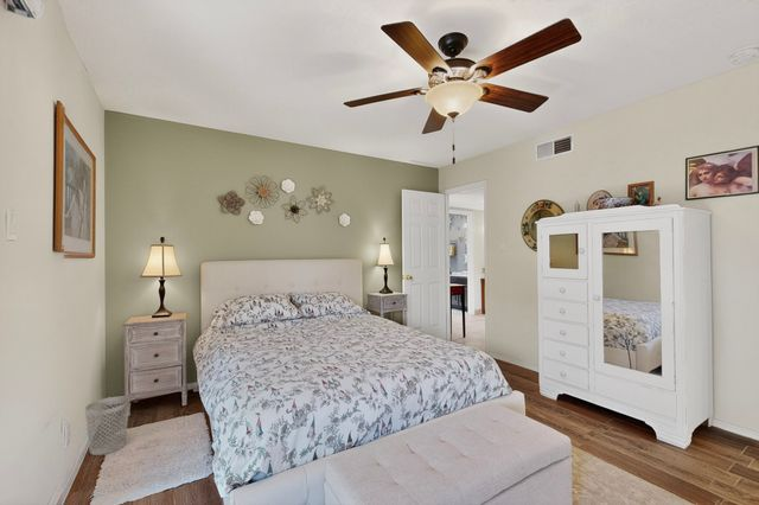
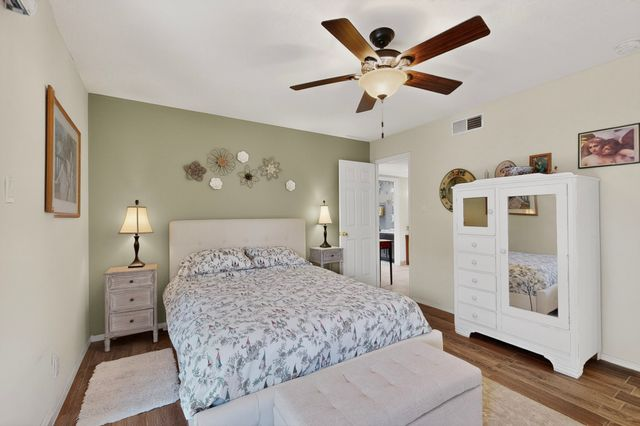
- wastebasket (108, 424)
